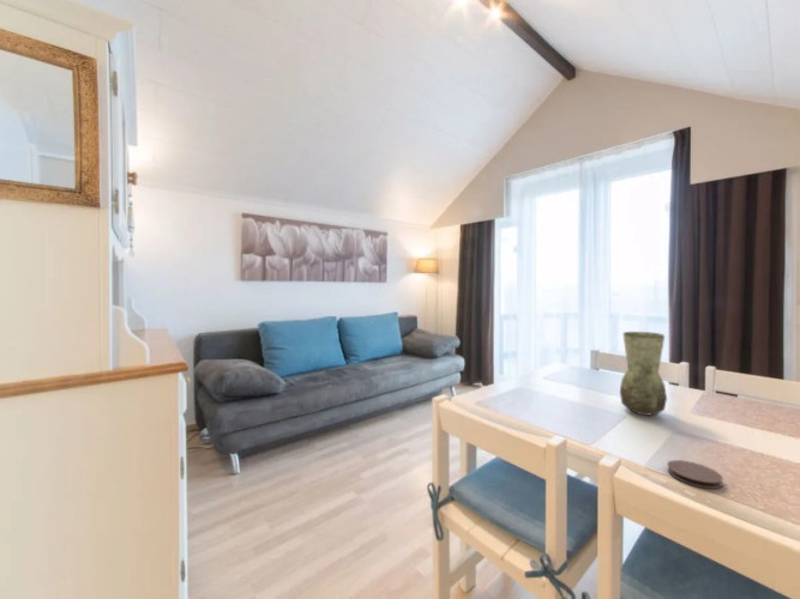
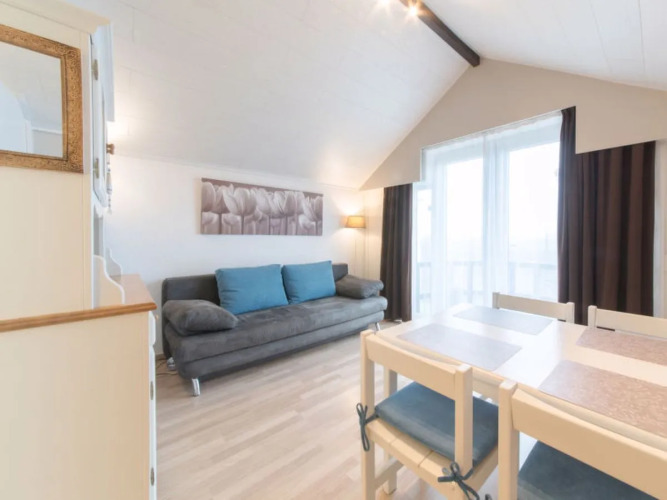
- vase (642, 373)
- coaster (693, 473)
